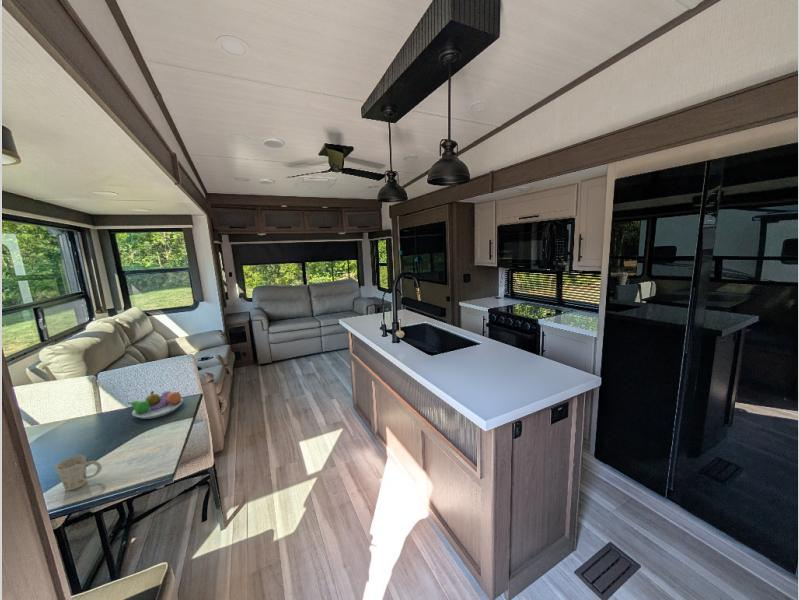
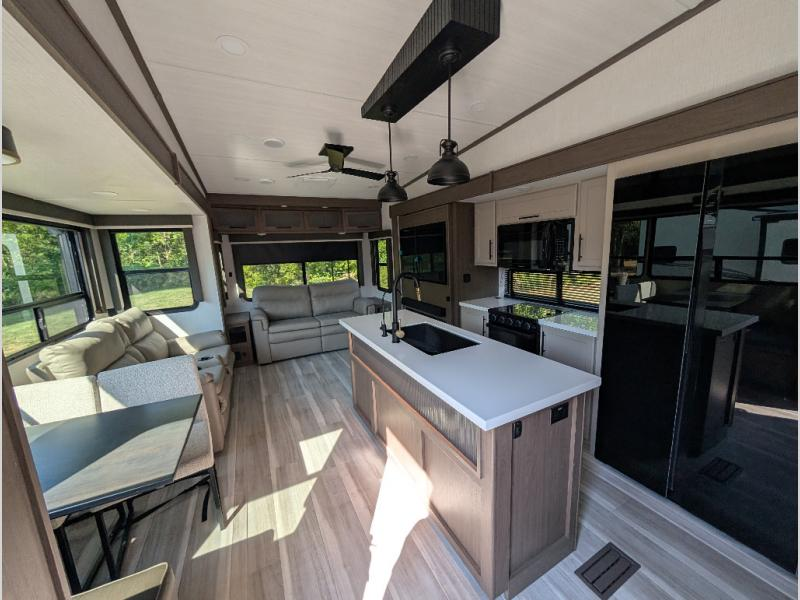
- mug (80, 471)
- fruit bowl (156, 402)
